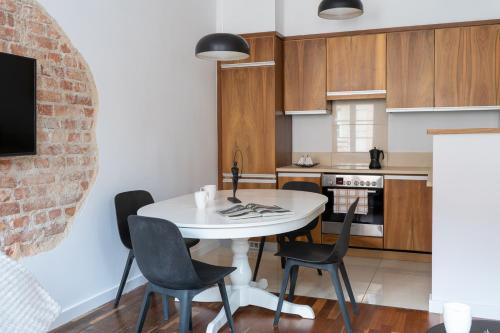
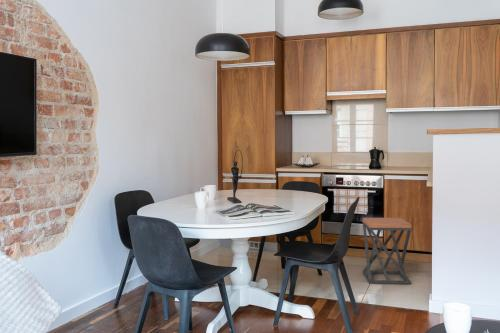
+ stool (385, 249)
